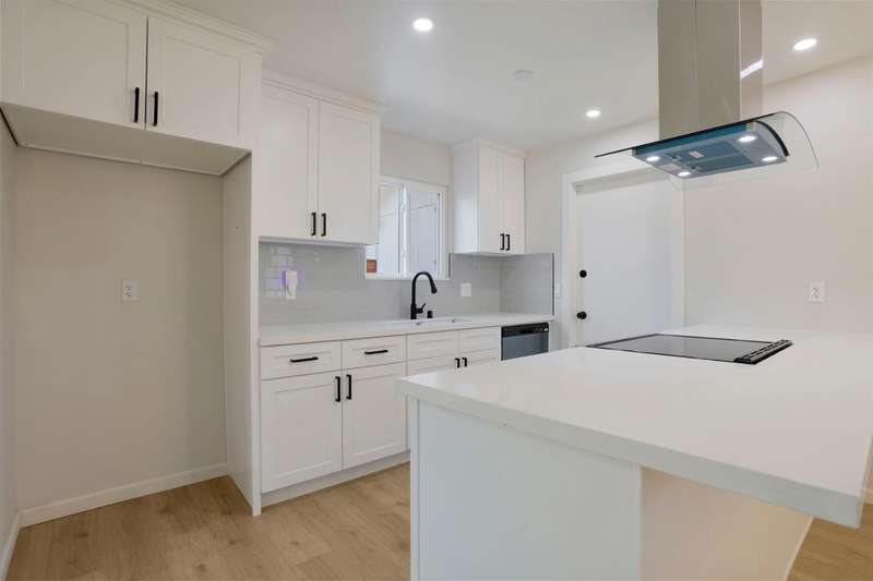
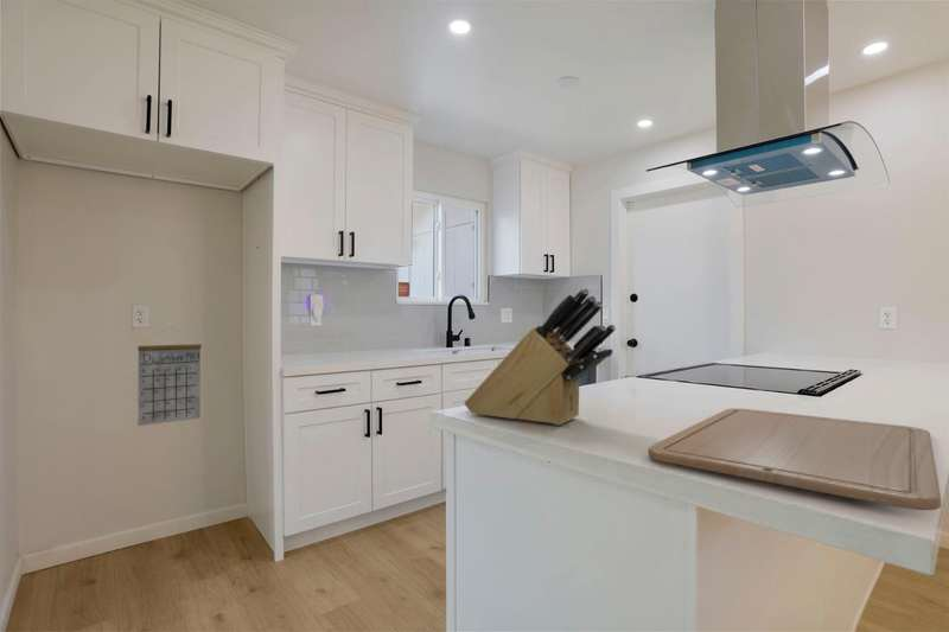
+ calendar (170, 374)
+ chopping board (797, 441)
+ knife block (537, 353)
